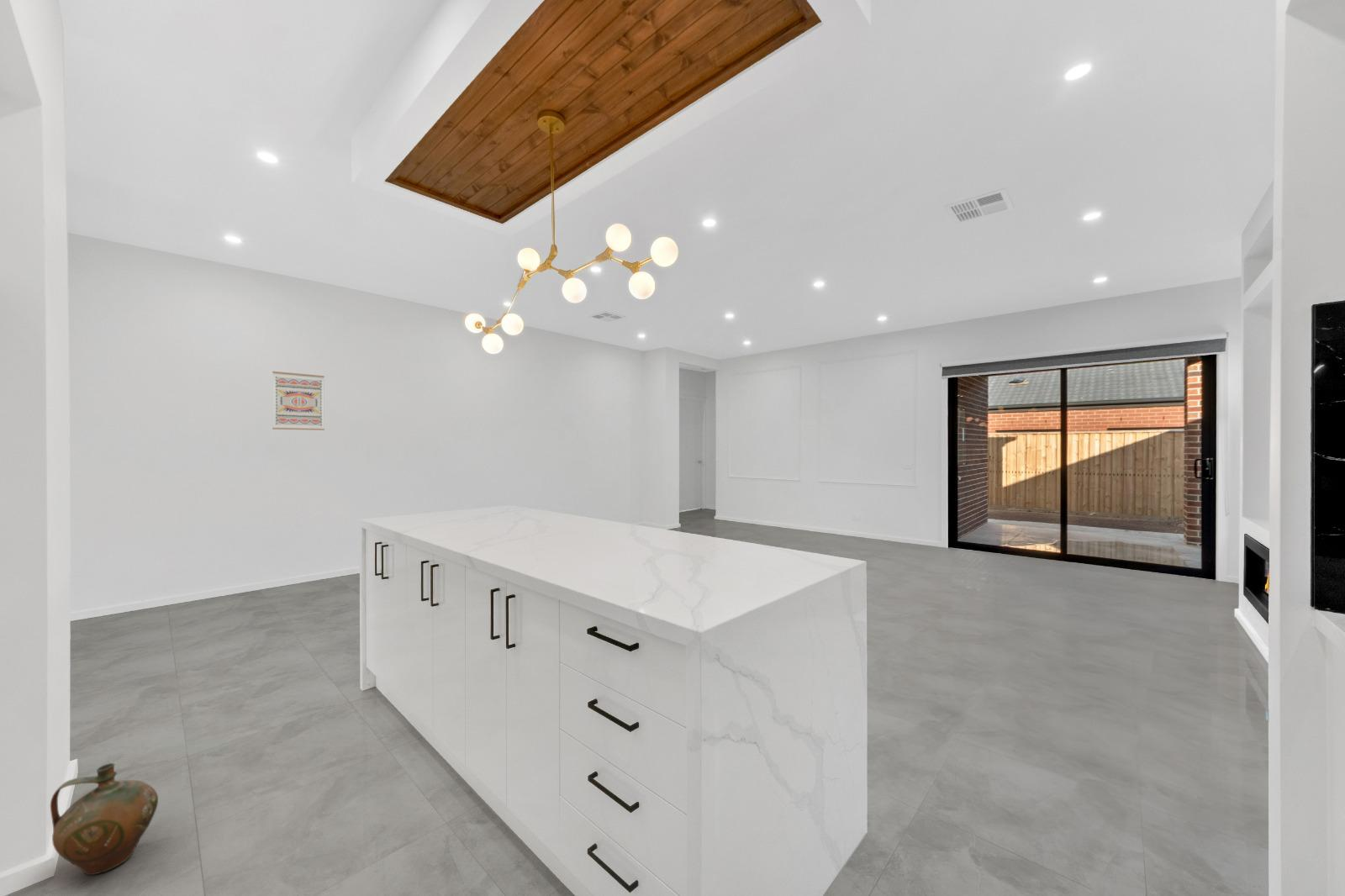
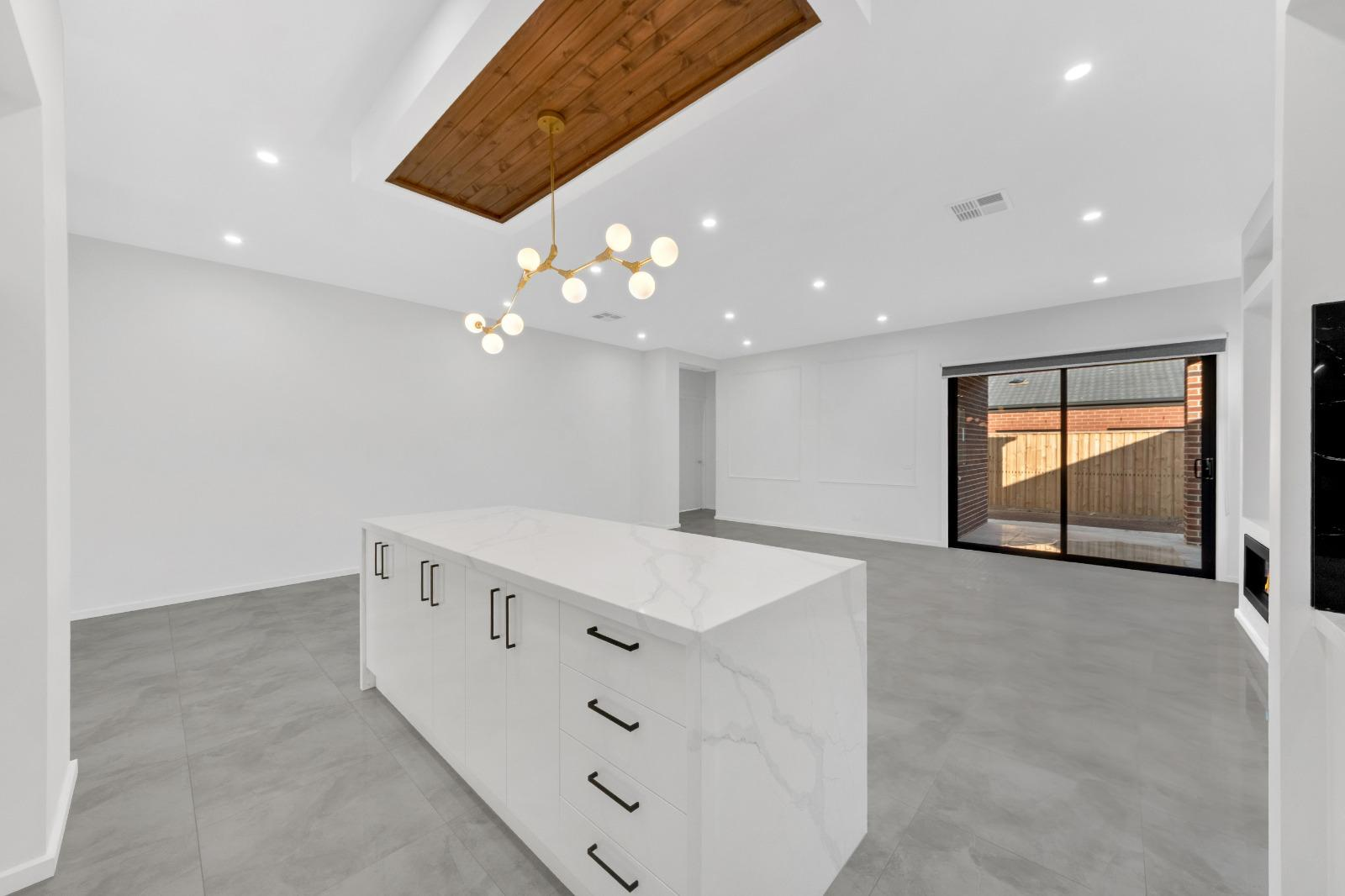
- ceramic jug (108, 814)
- wall art (298, 401)
